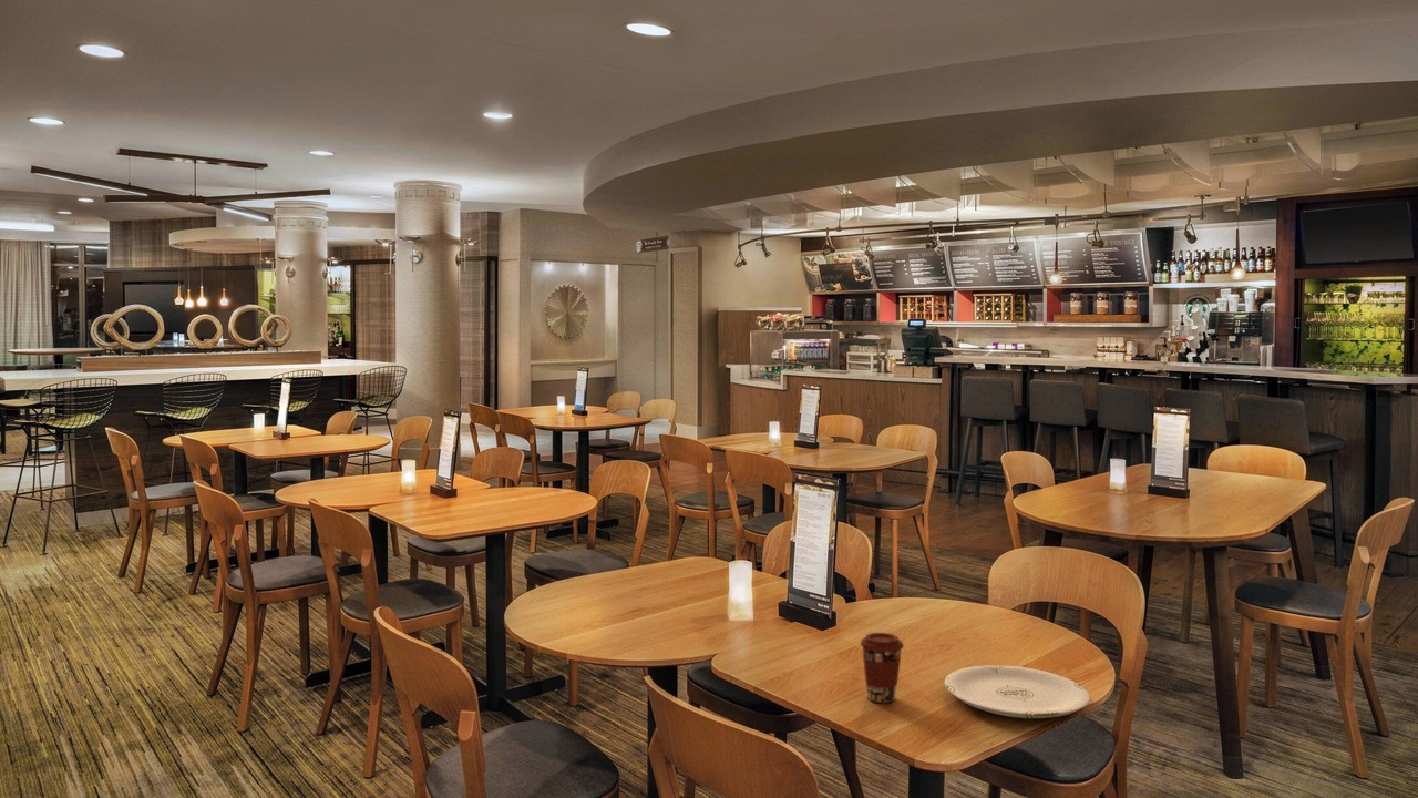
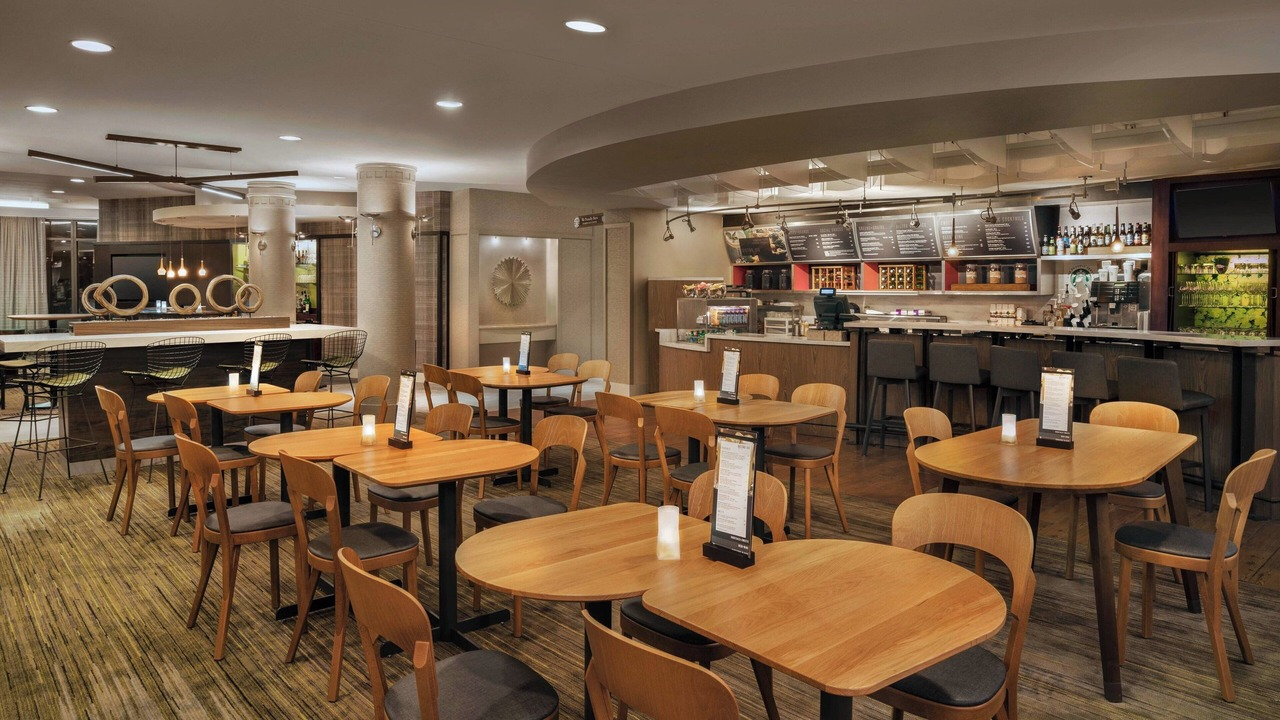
- plate (1015, 693)
- coffee cup (881, 667)
